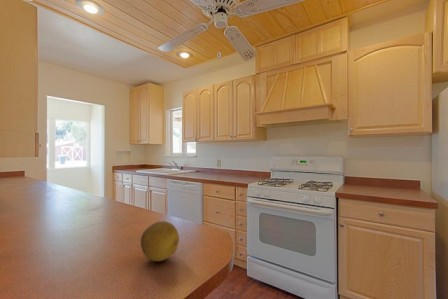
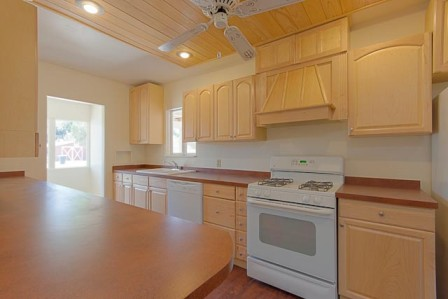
- fruit (160, 240)
